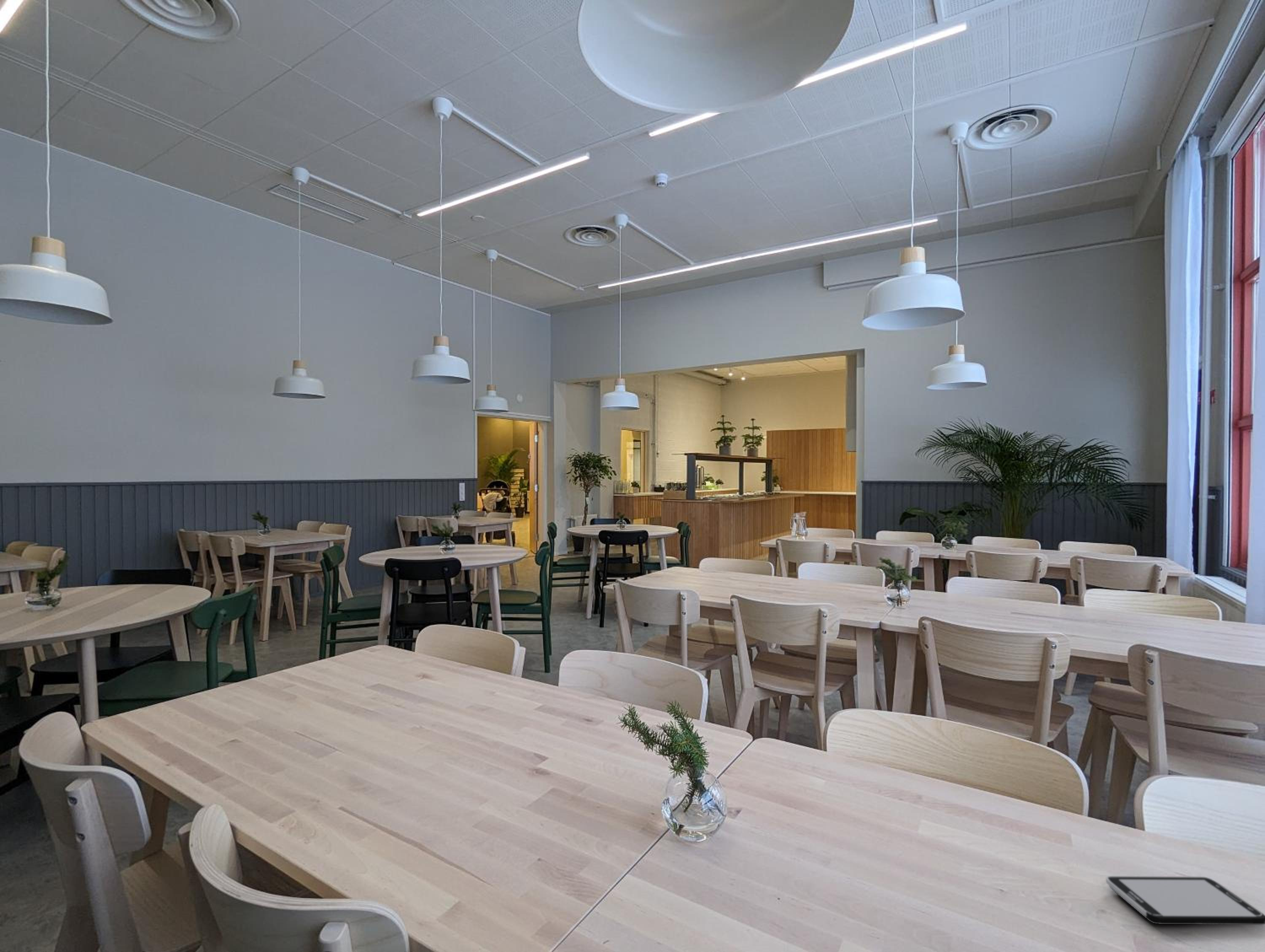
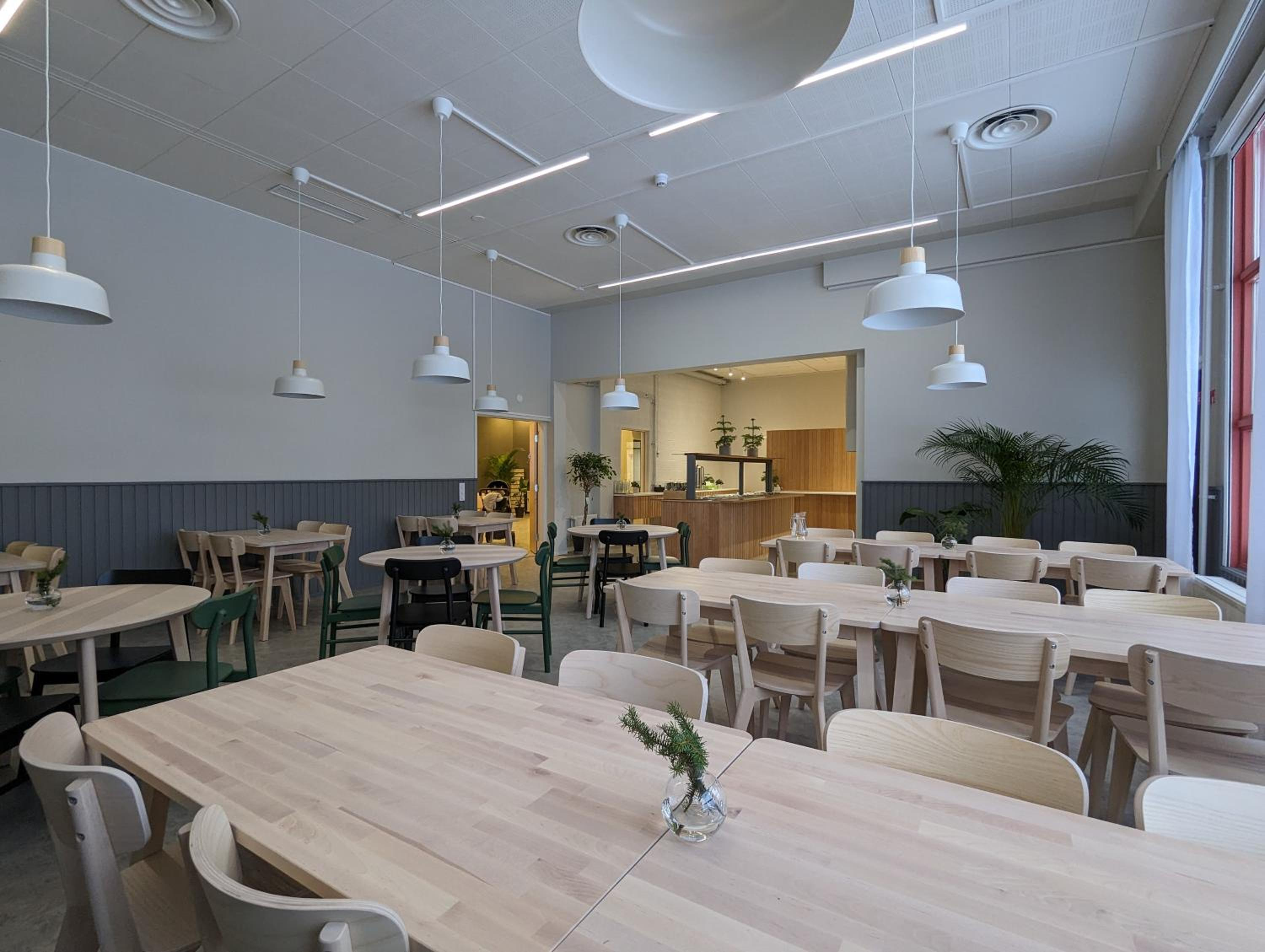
- smartphone (1182, 899)
